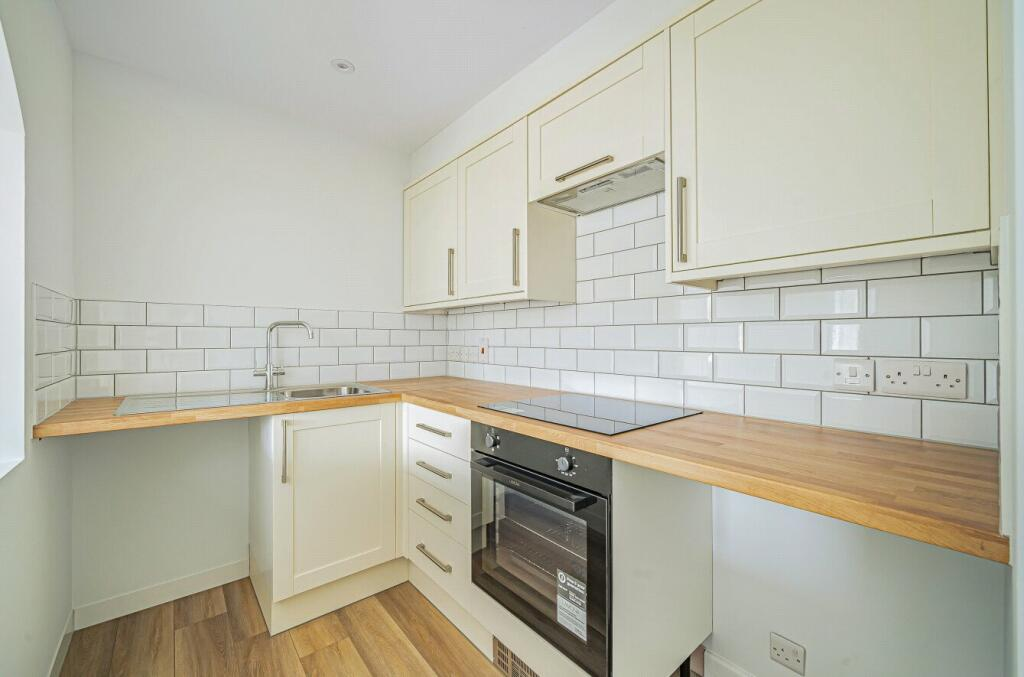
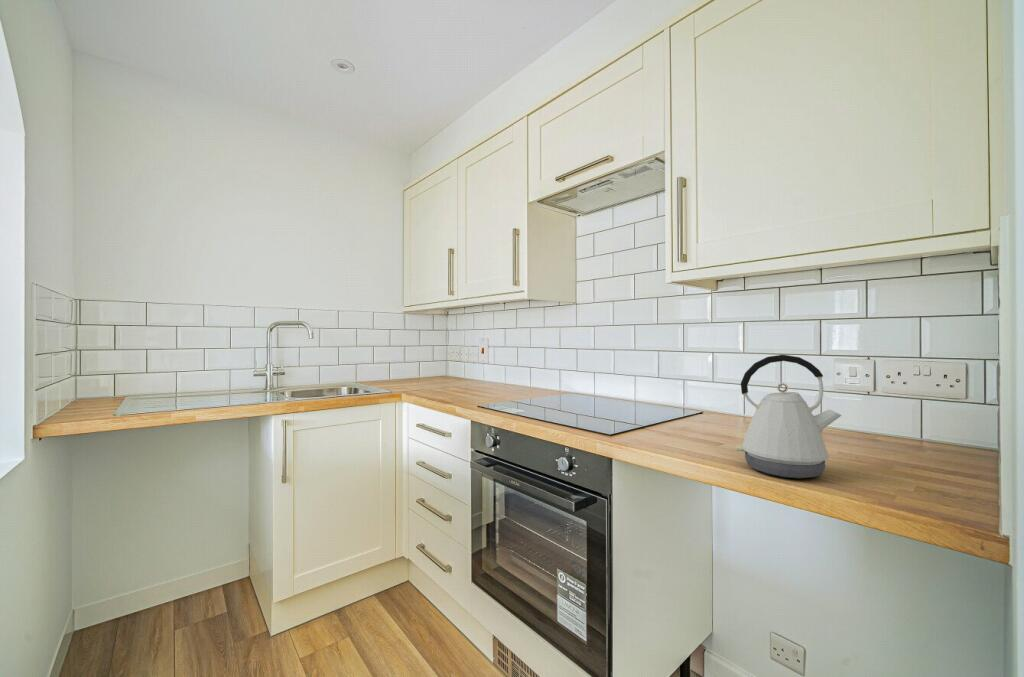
+ kettle (786, 412)
